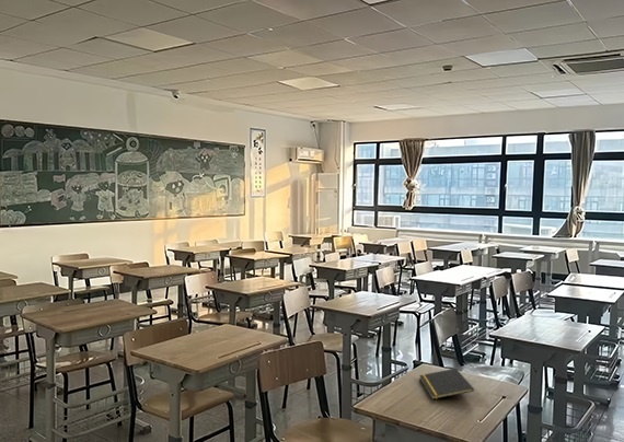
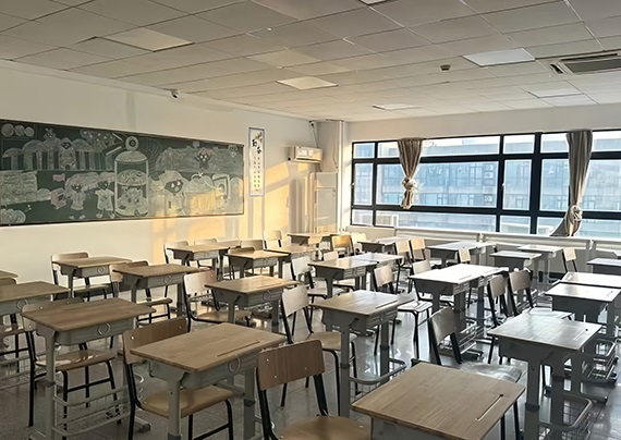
- notepad (444, 383)
